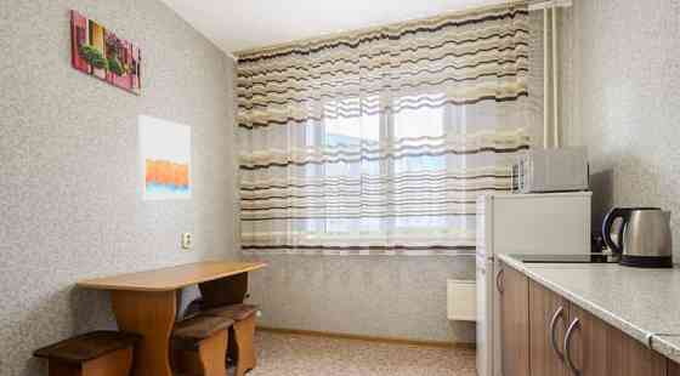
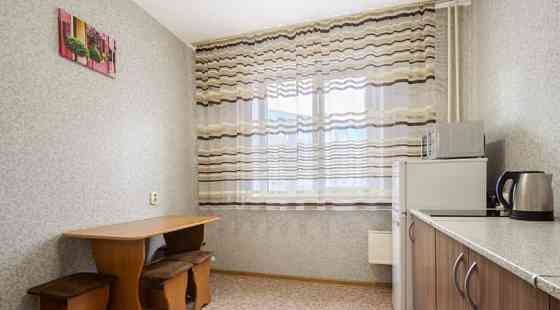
- wall art (166, 160)
